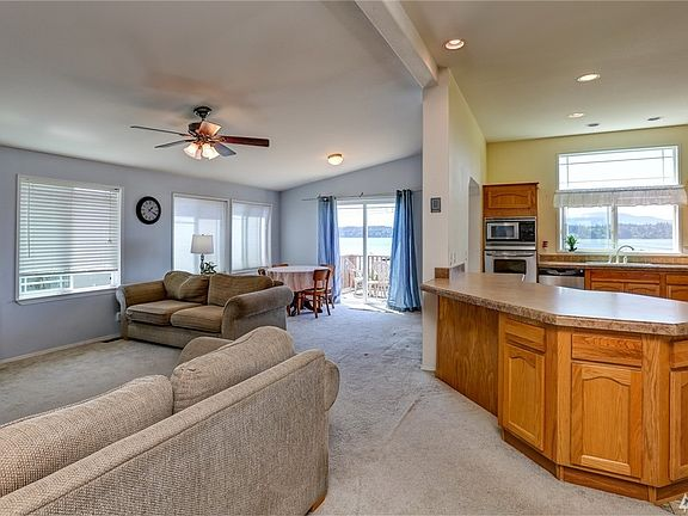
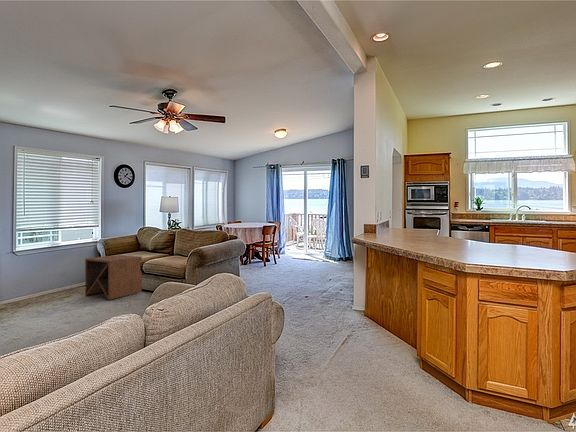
+ side table (114, 275)
